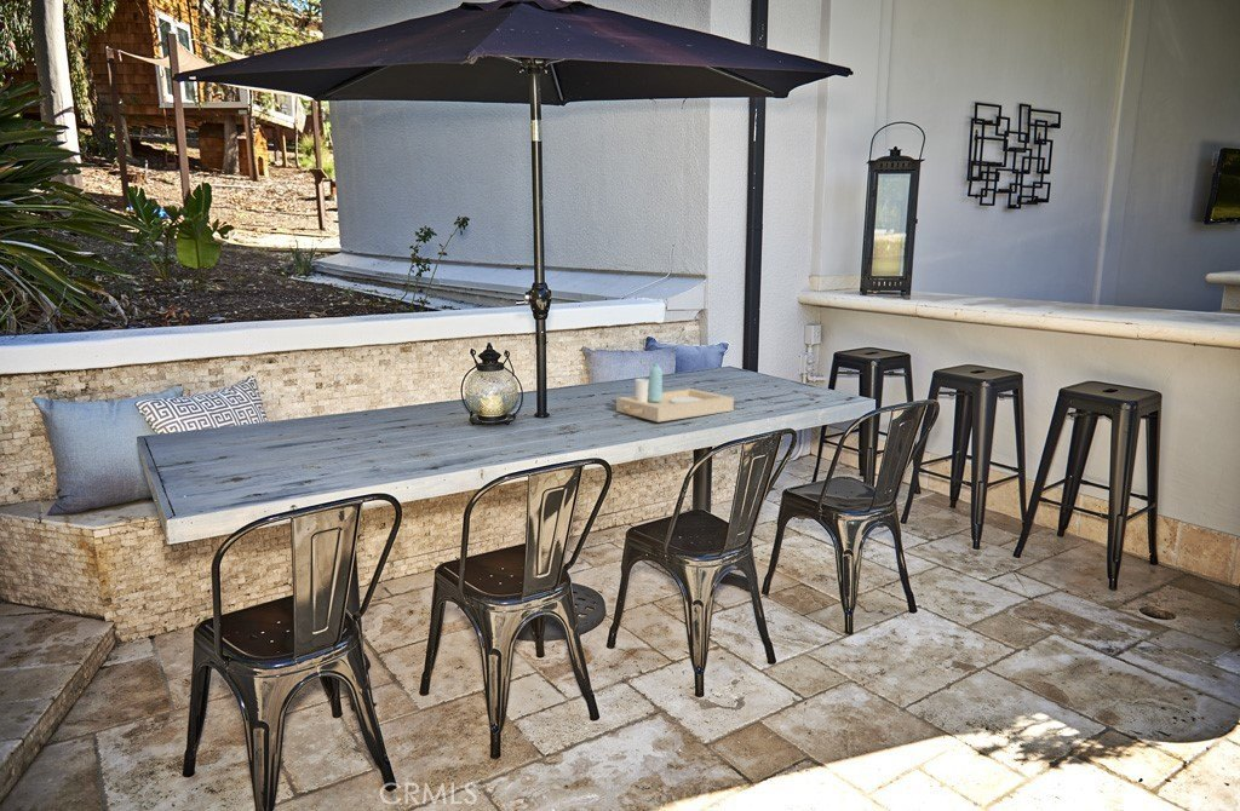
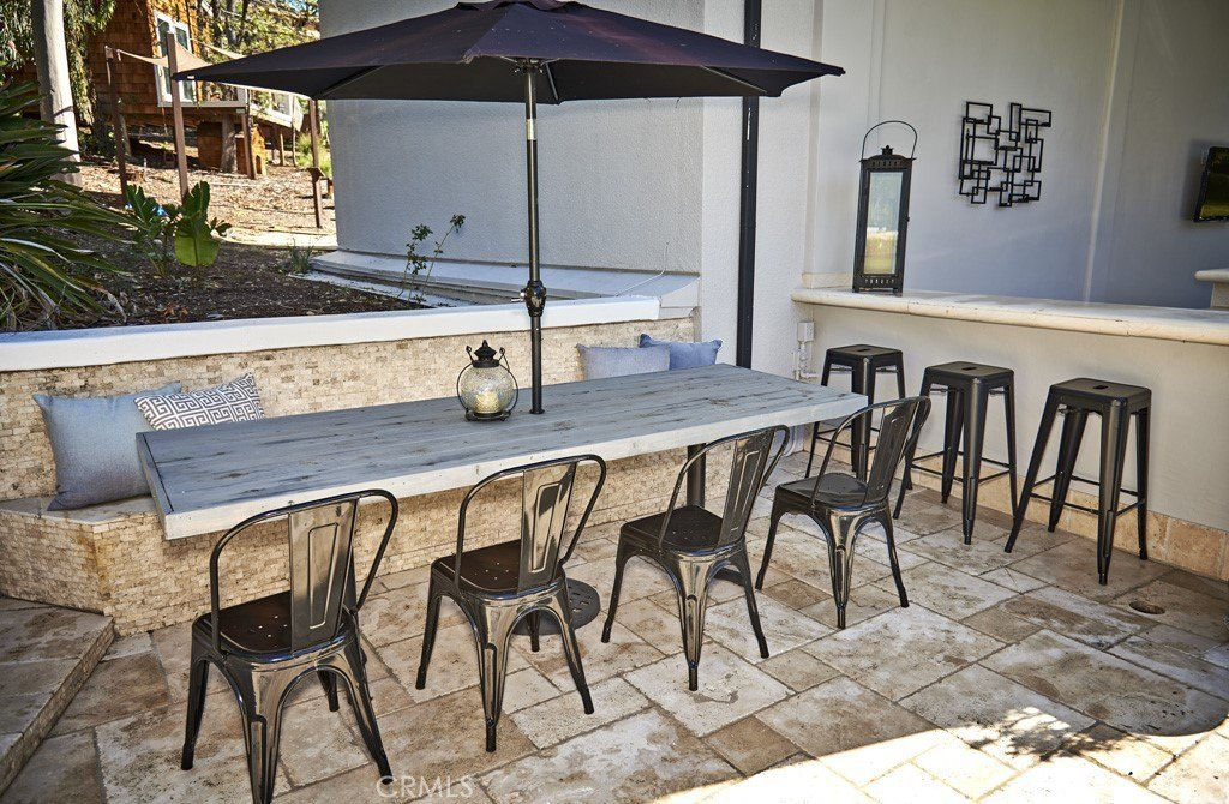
- serving tray (677, 390)
